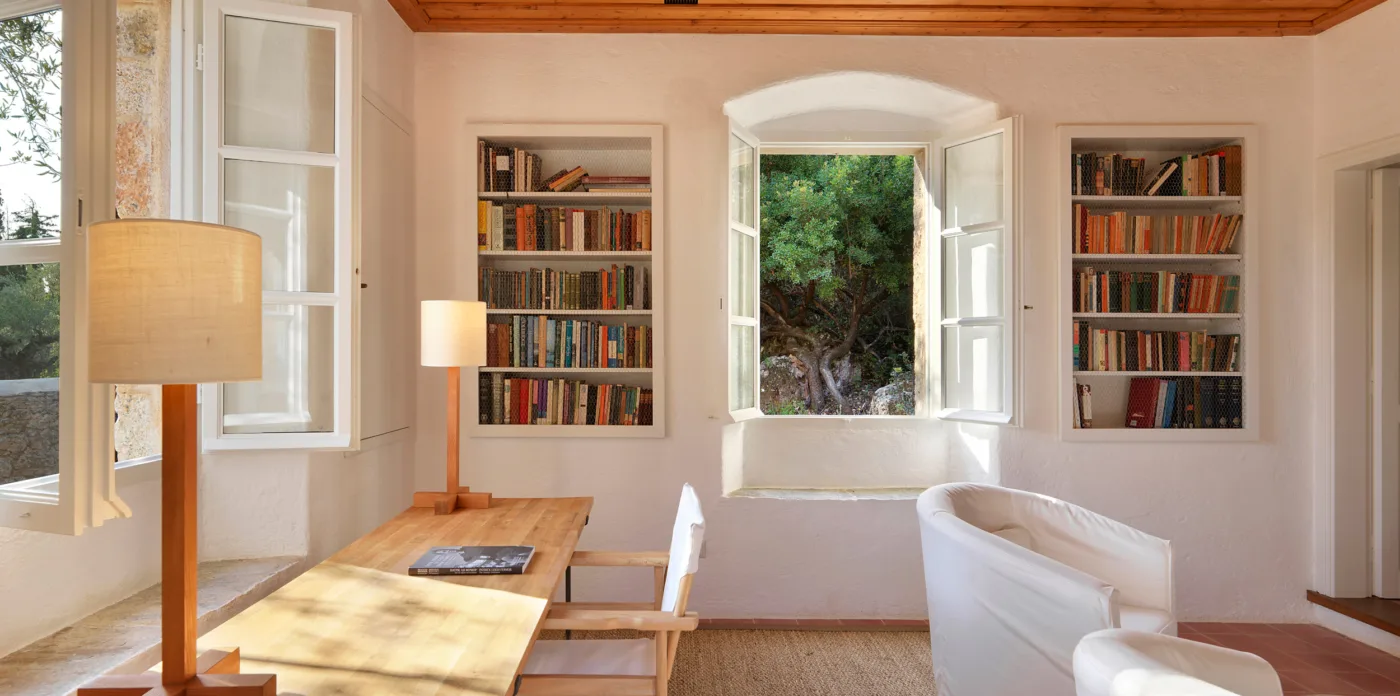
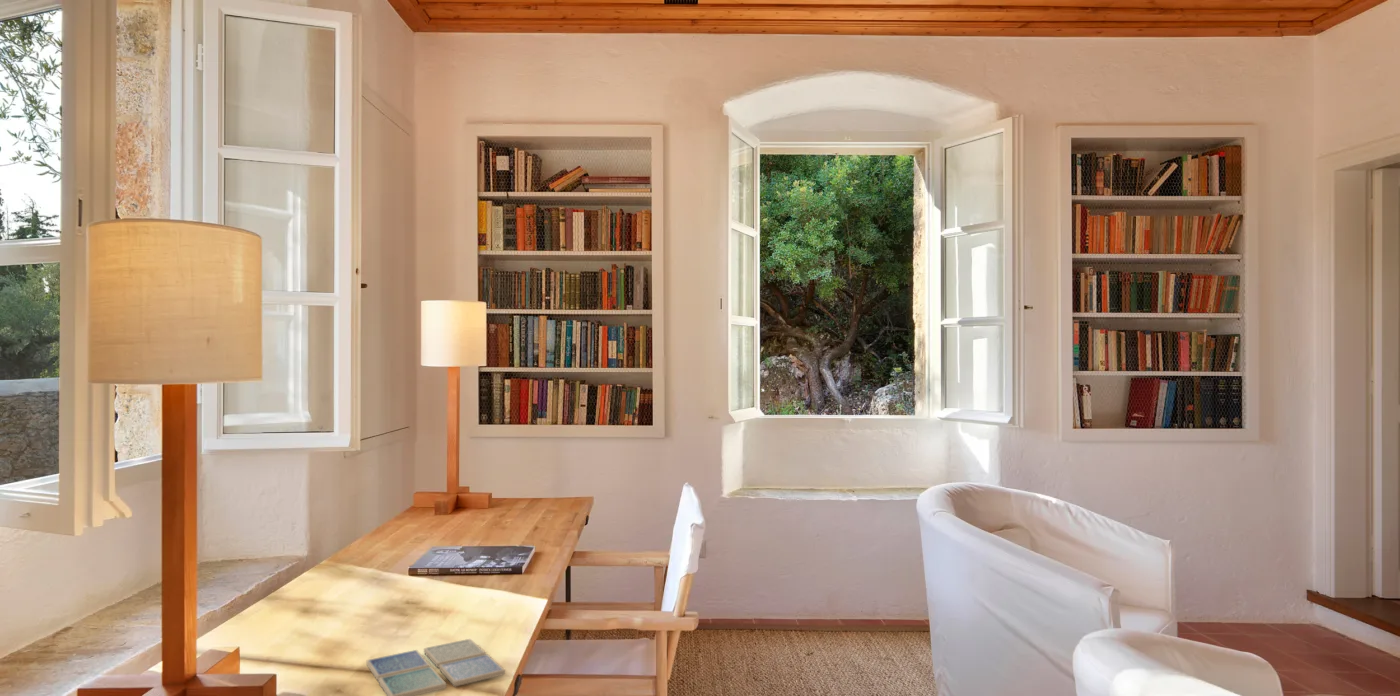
+ drink coaster (436, 666)
